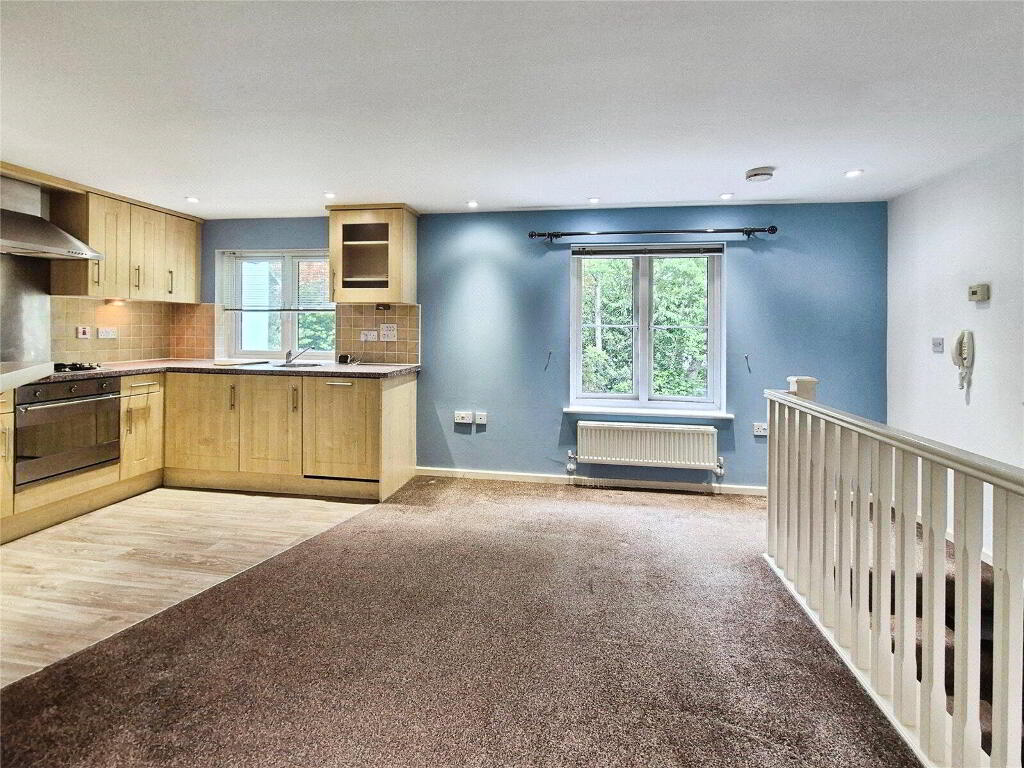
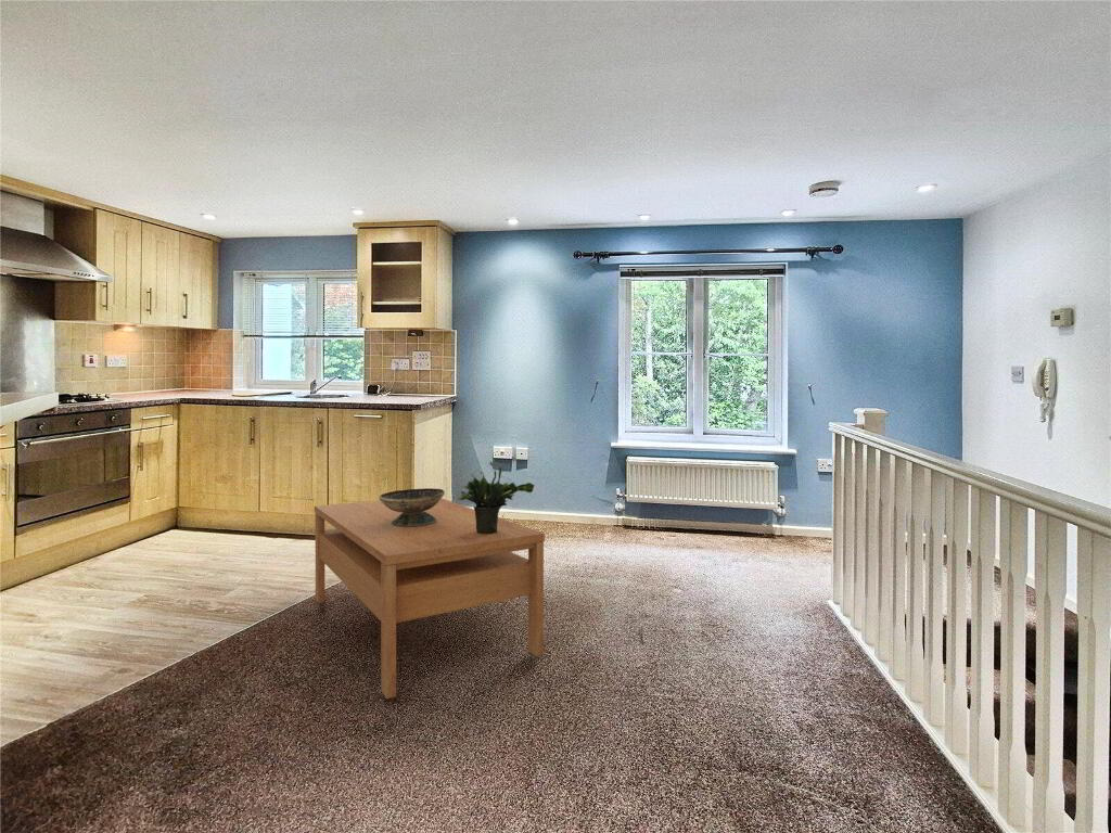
+ coffee table (416, 572)
+ decorative bowl (412, 507)
+ potted plant (498, 496)
